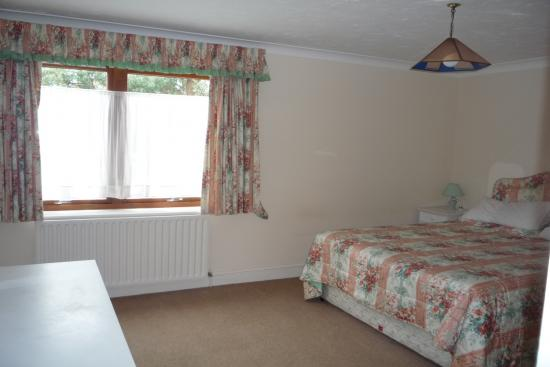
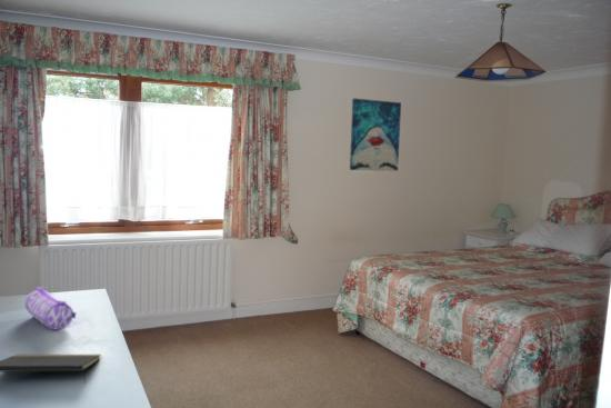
+ pencil case (48, 308)
+ wall art (375, 136)
+ notepad (47, 362)
